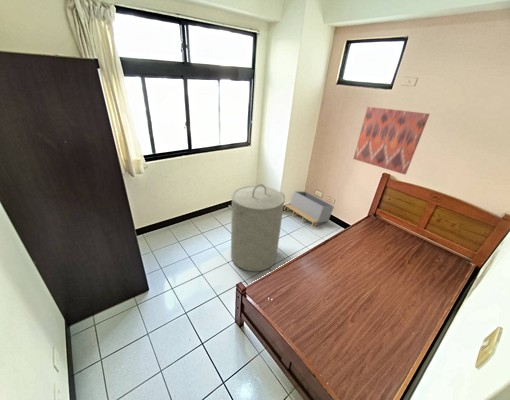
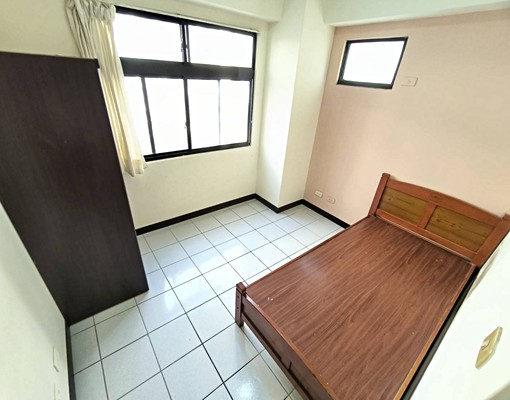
- storage bin (308, 206)
- wall art (386, 139)
- laundry hamper (256, 223)
